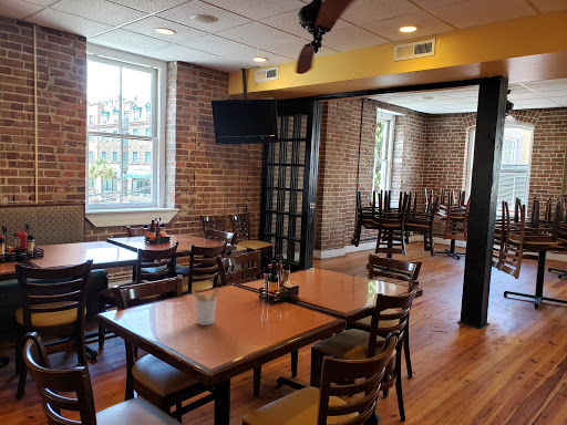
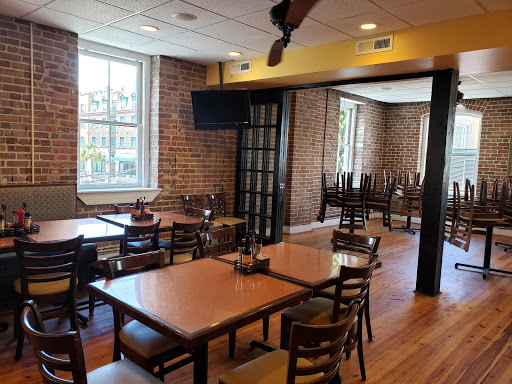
- utensil holder (203, 305)
